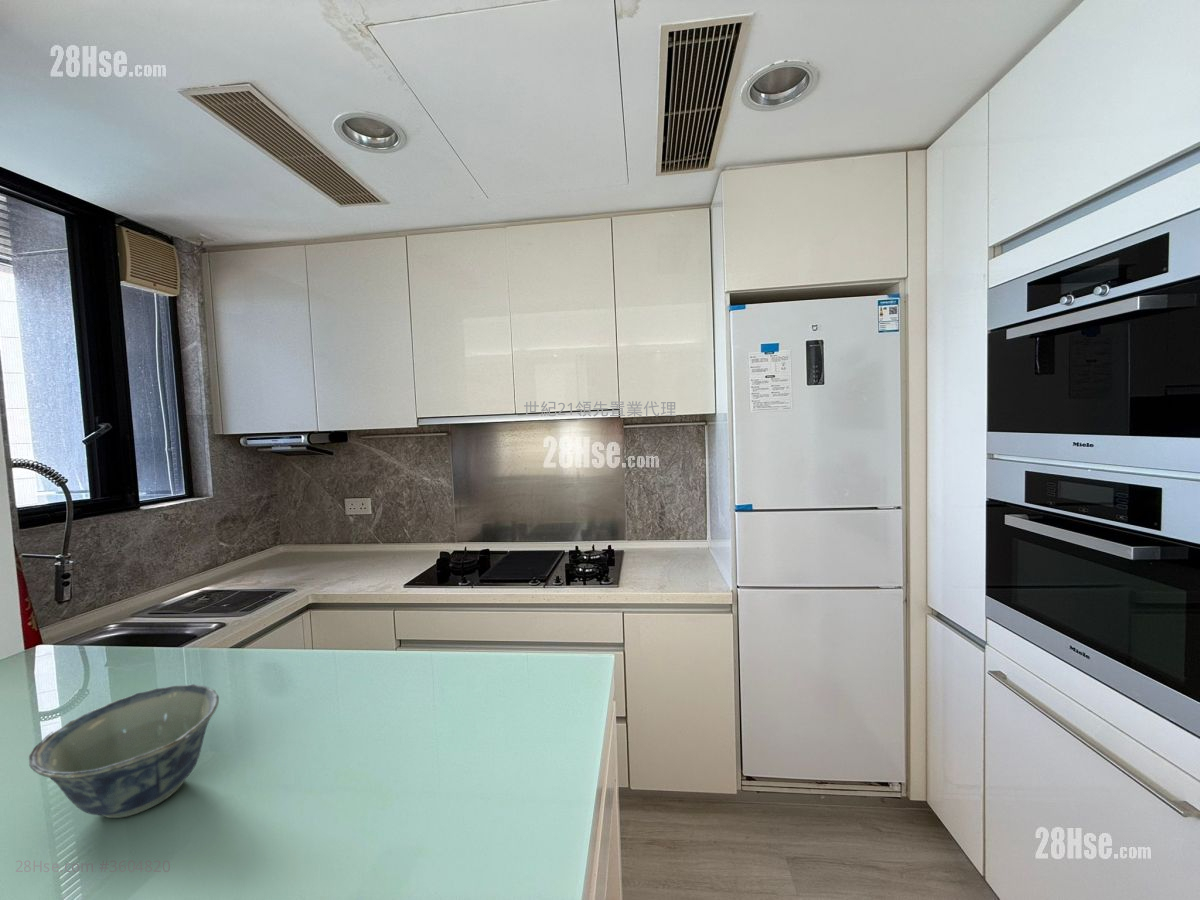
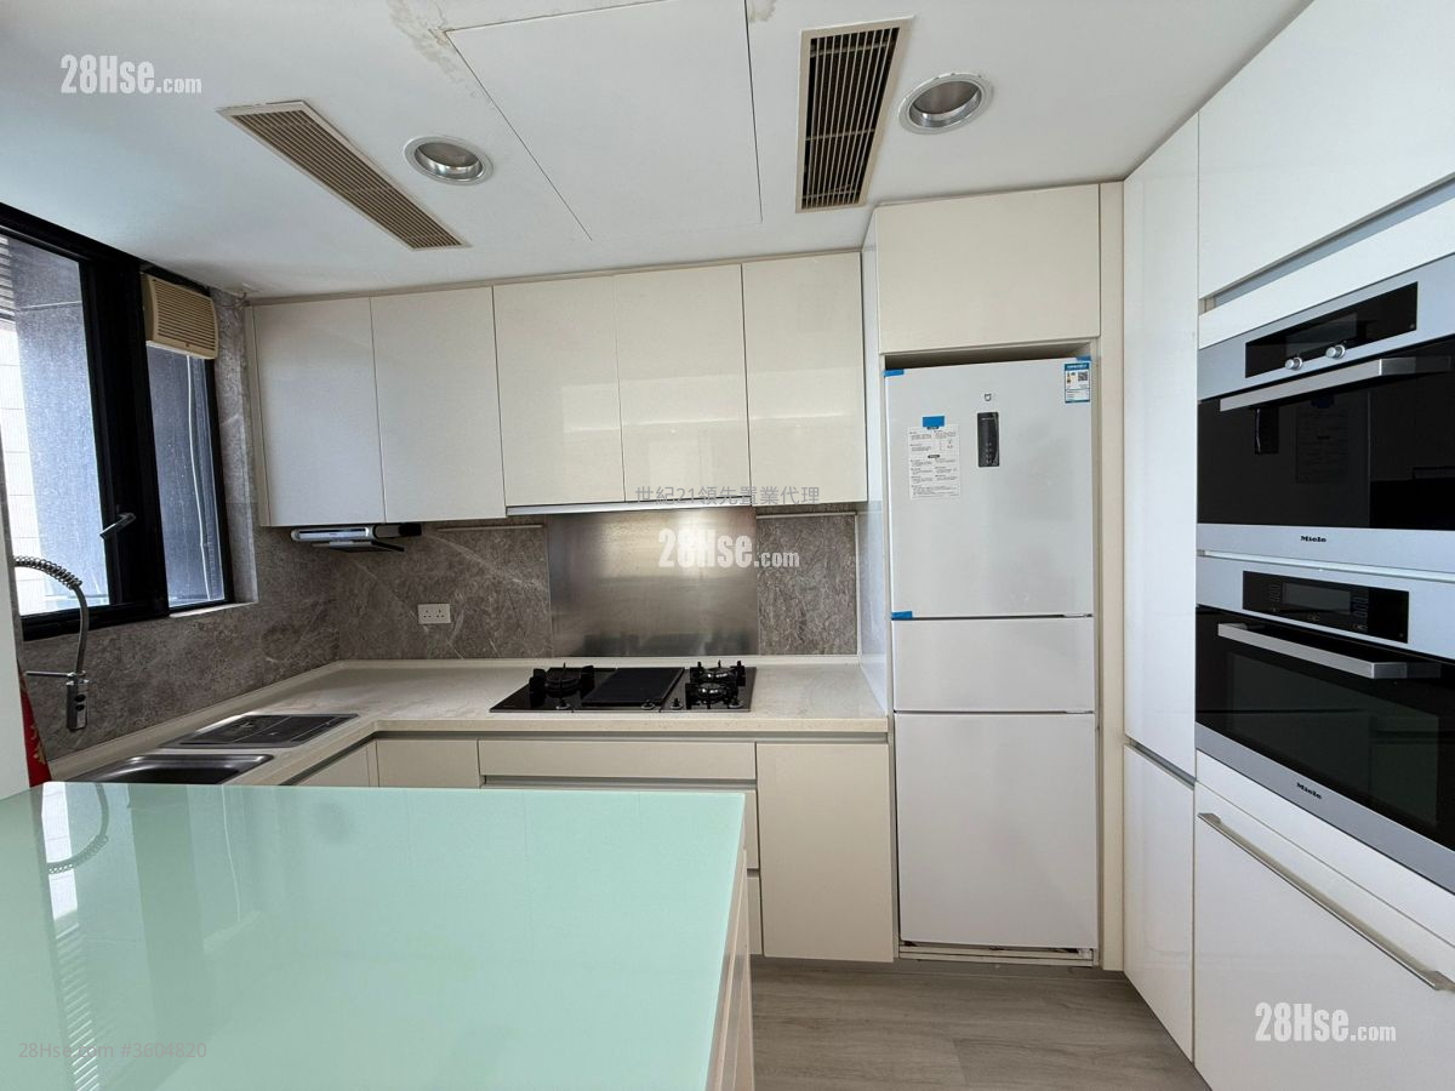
- bowl (135, 758)
